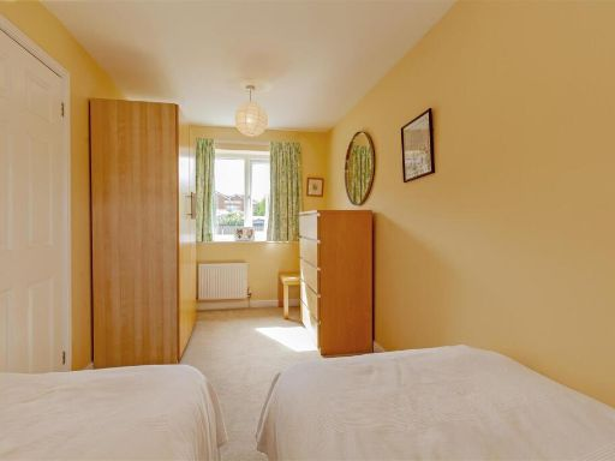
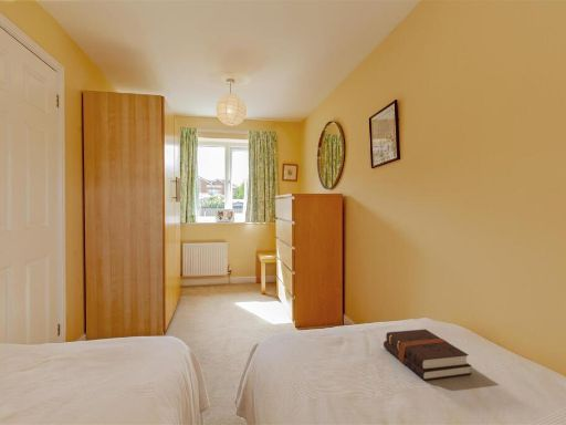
+ hardback book (423, 351)
